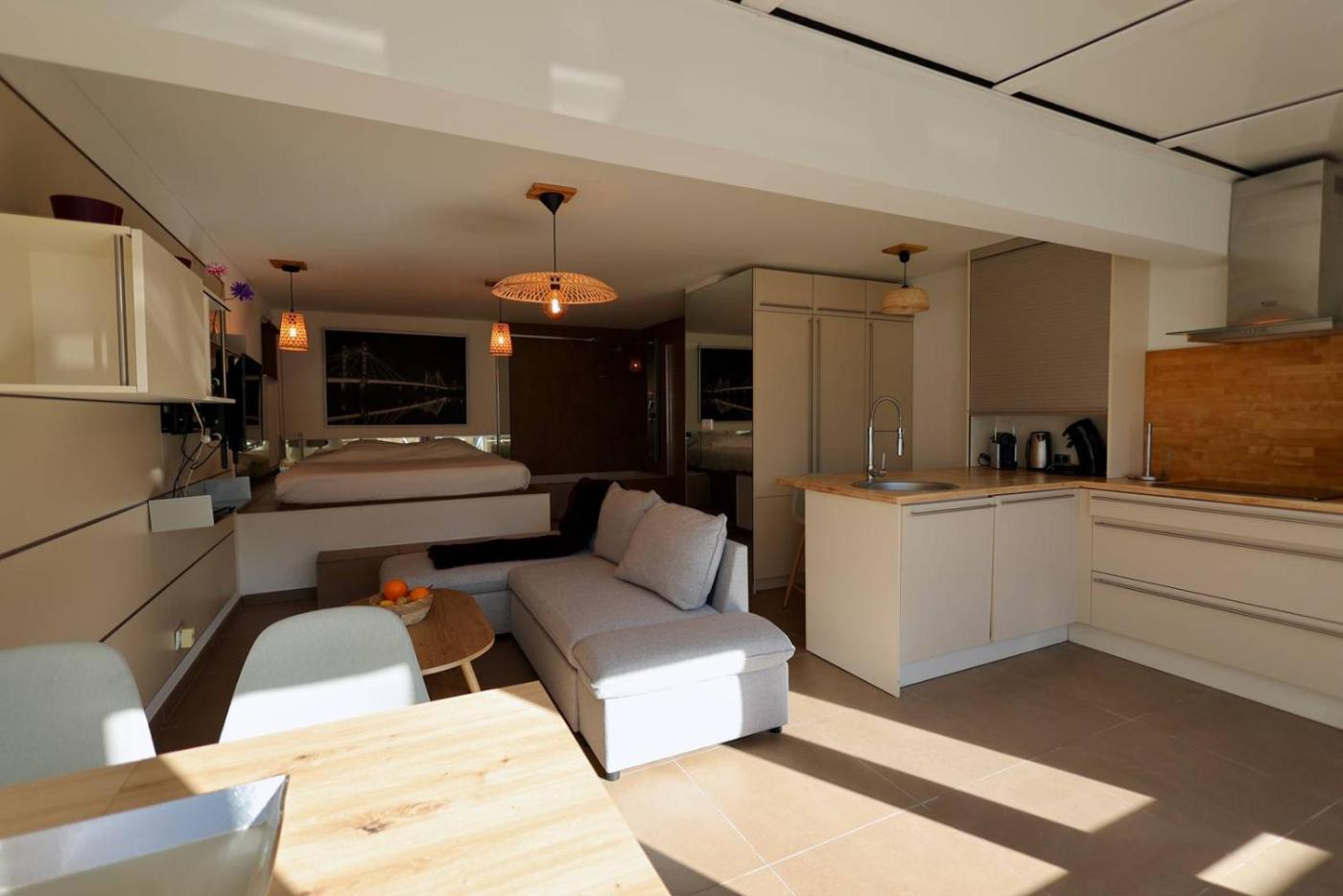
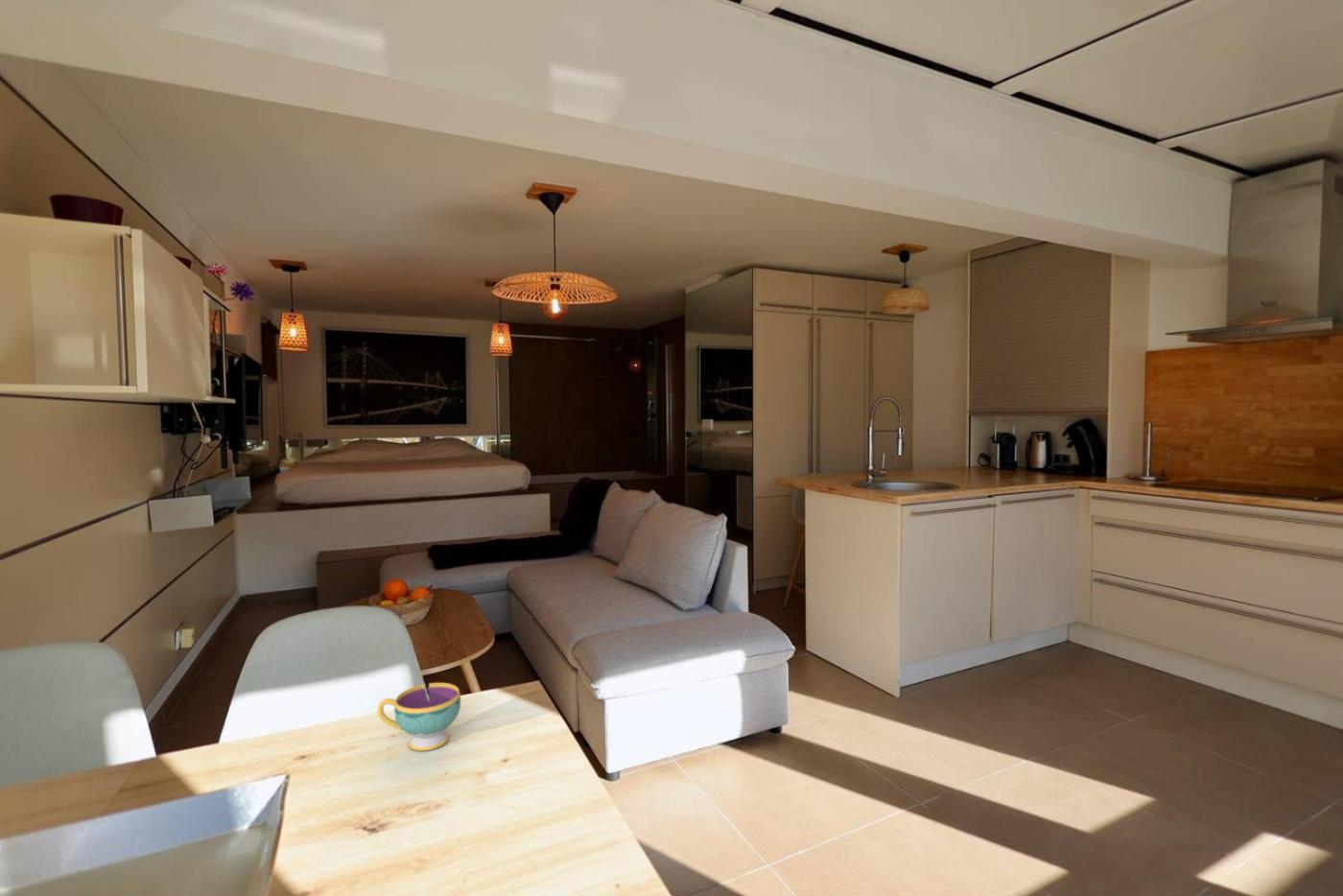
+ teacup (423, 717)
